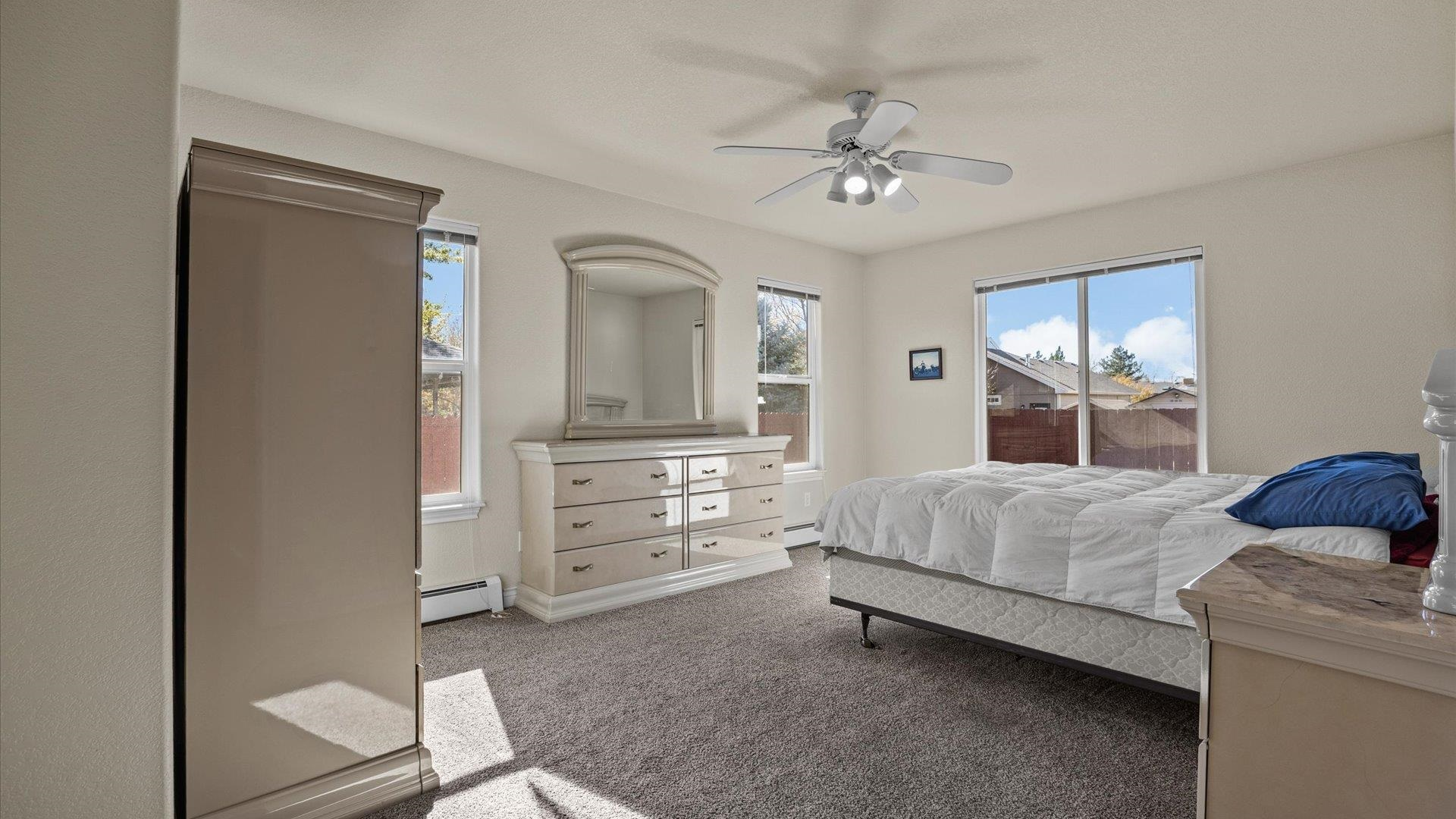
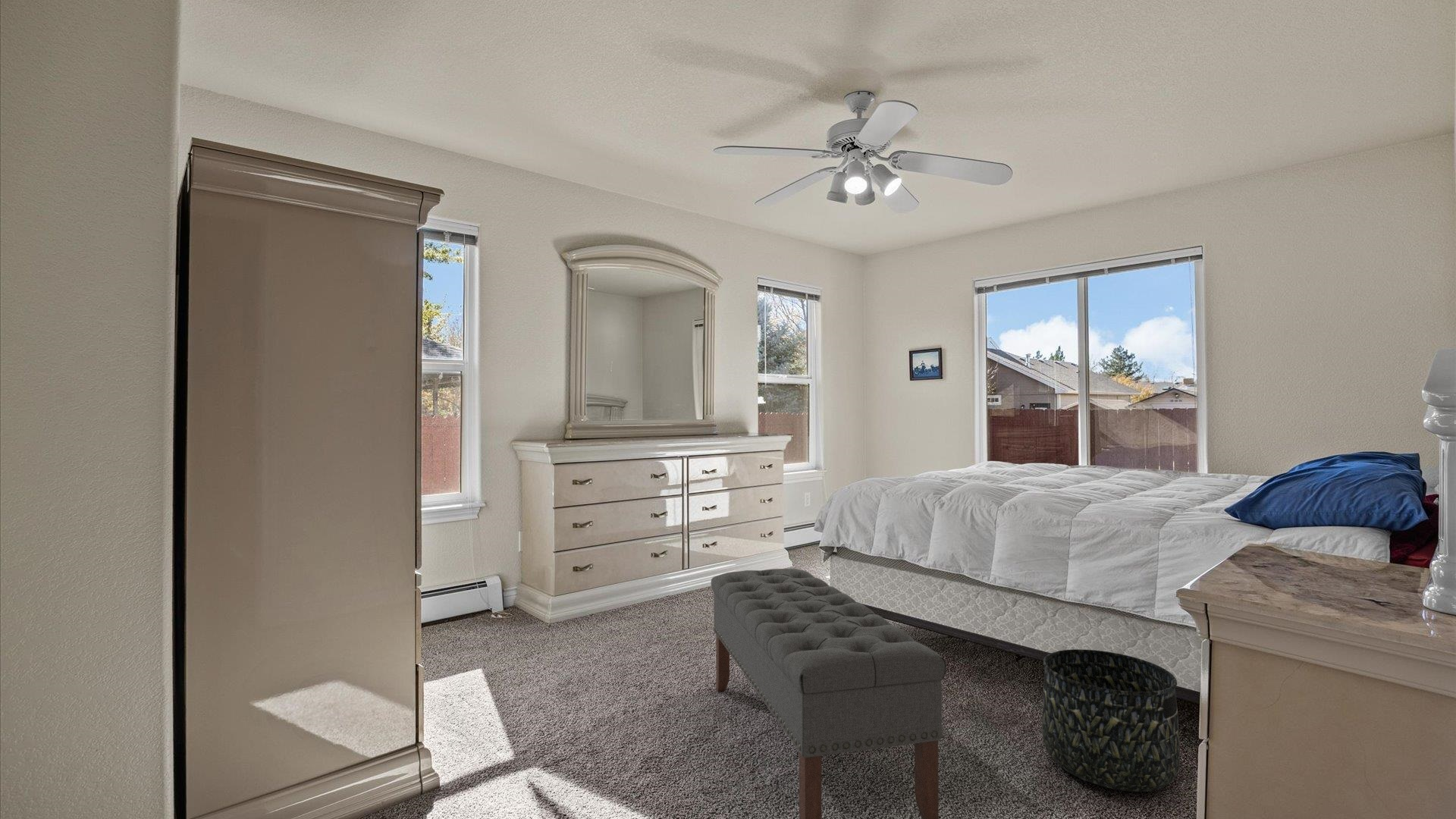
+ basket (1107, 717)
+ bench (805, 672)
